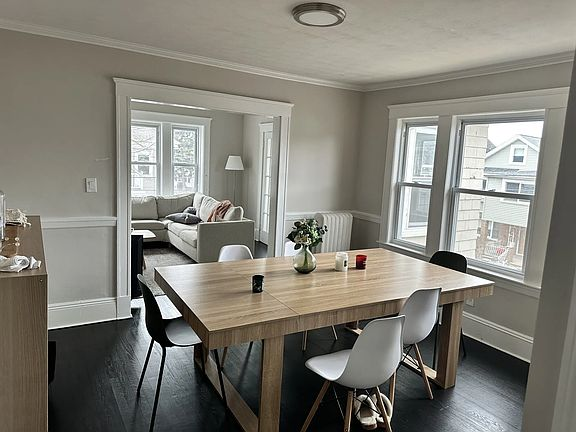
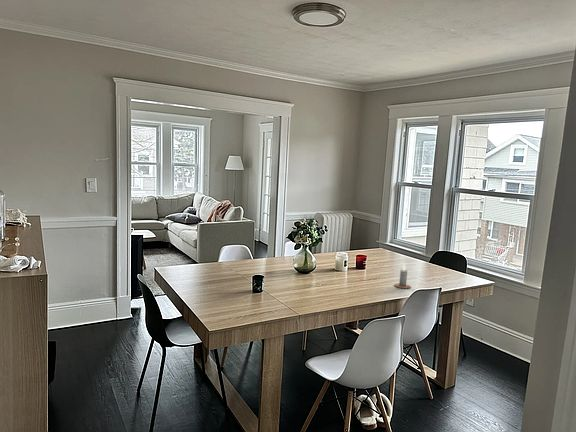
+ candle (403, 274)
